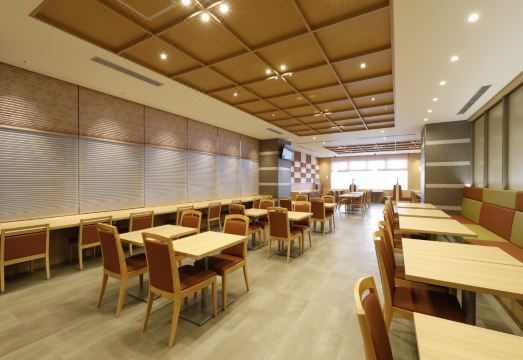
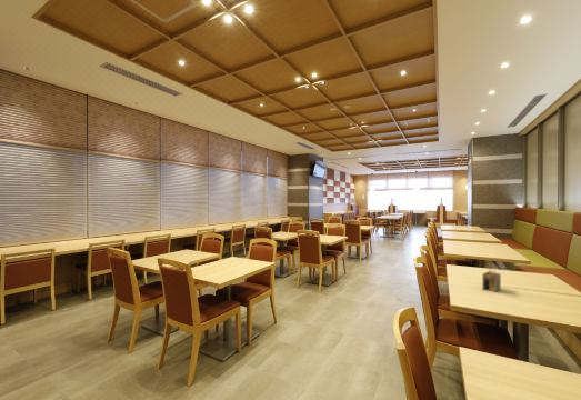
+ napkin holder (491, 278)
